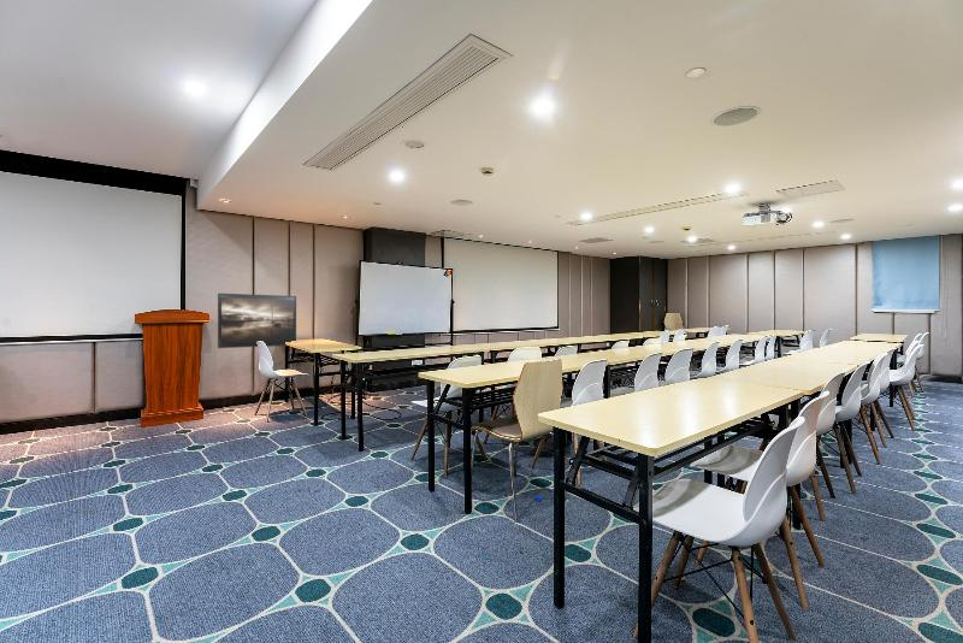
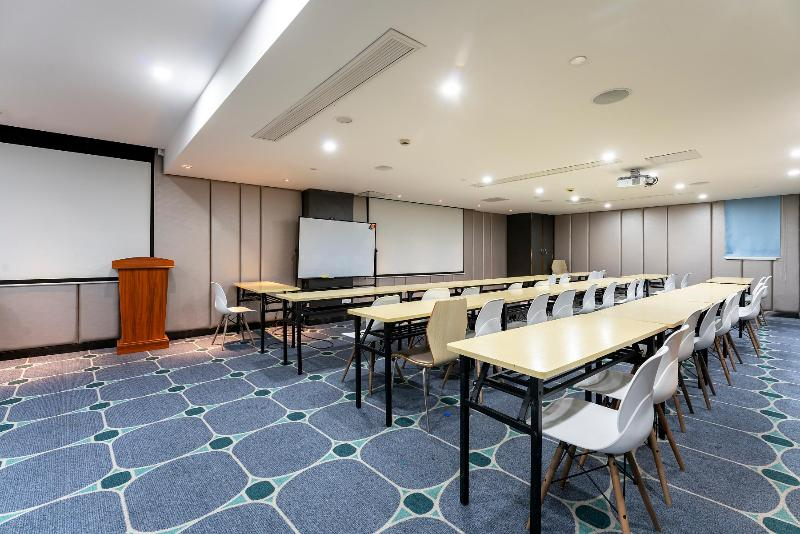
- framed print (259, 320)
